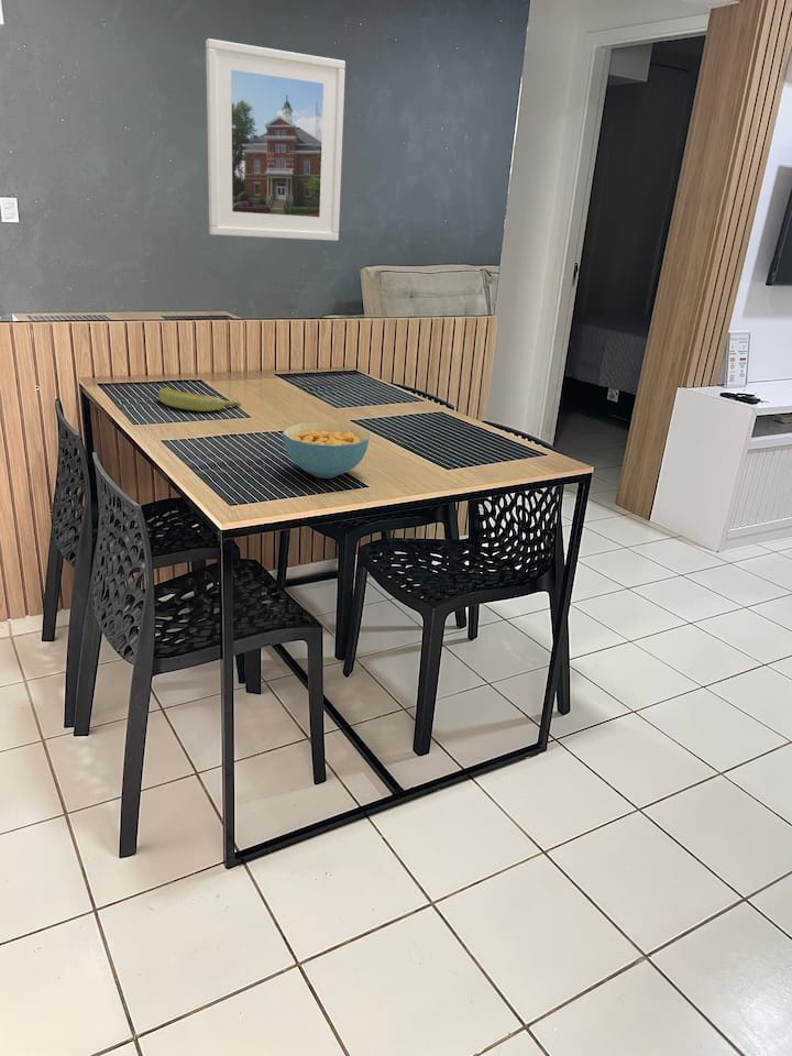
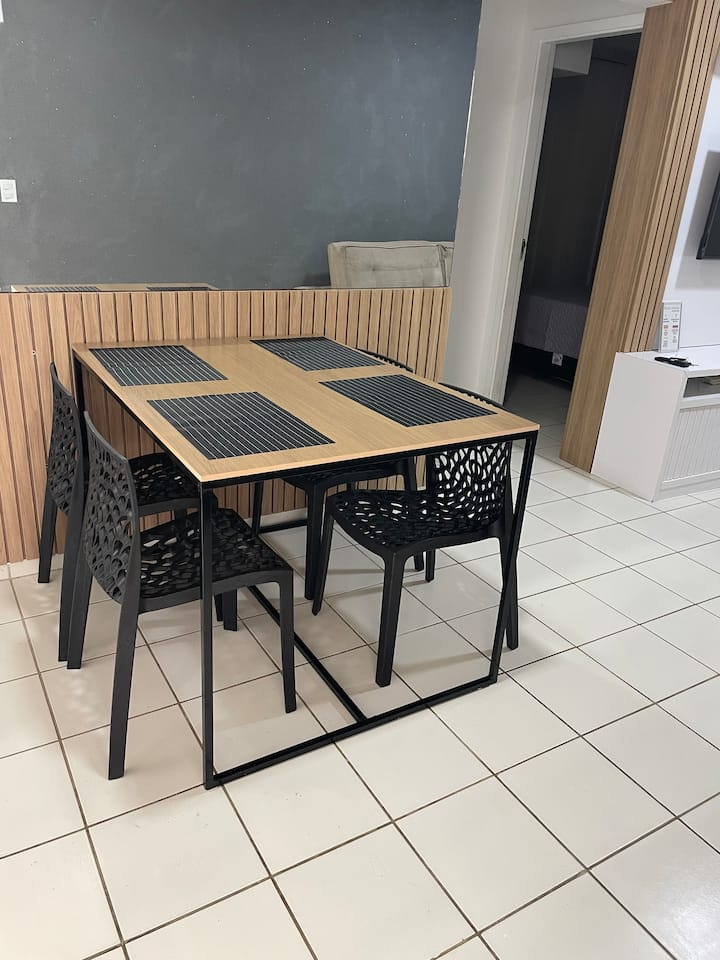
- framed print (277, 147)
- cereal bowl (326, 453)
- banana (200, 397)
